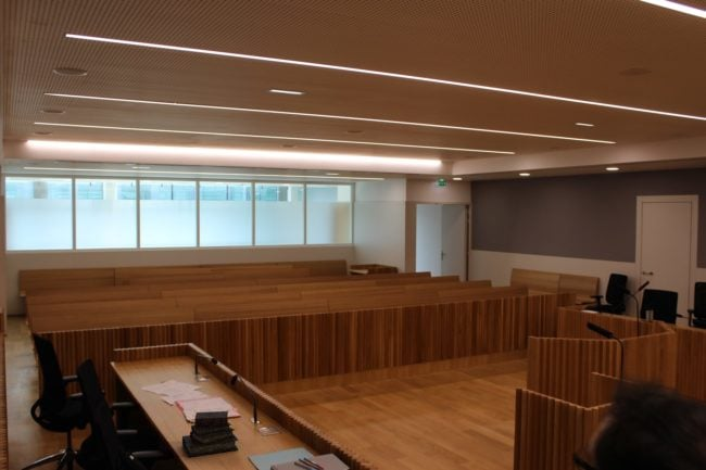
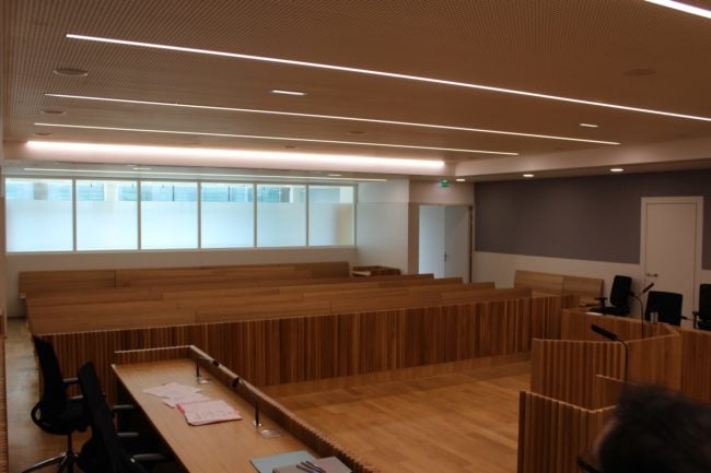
- diary (210, 432)
